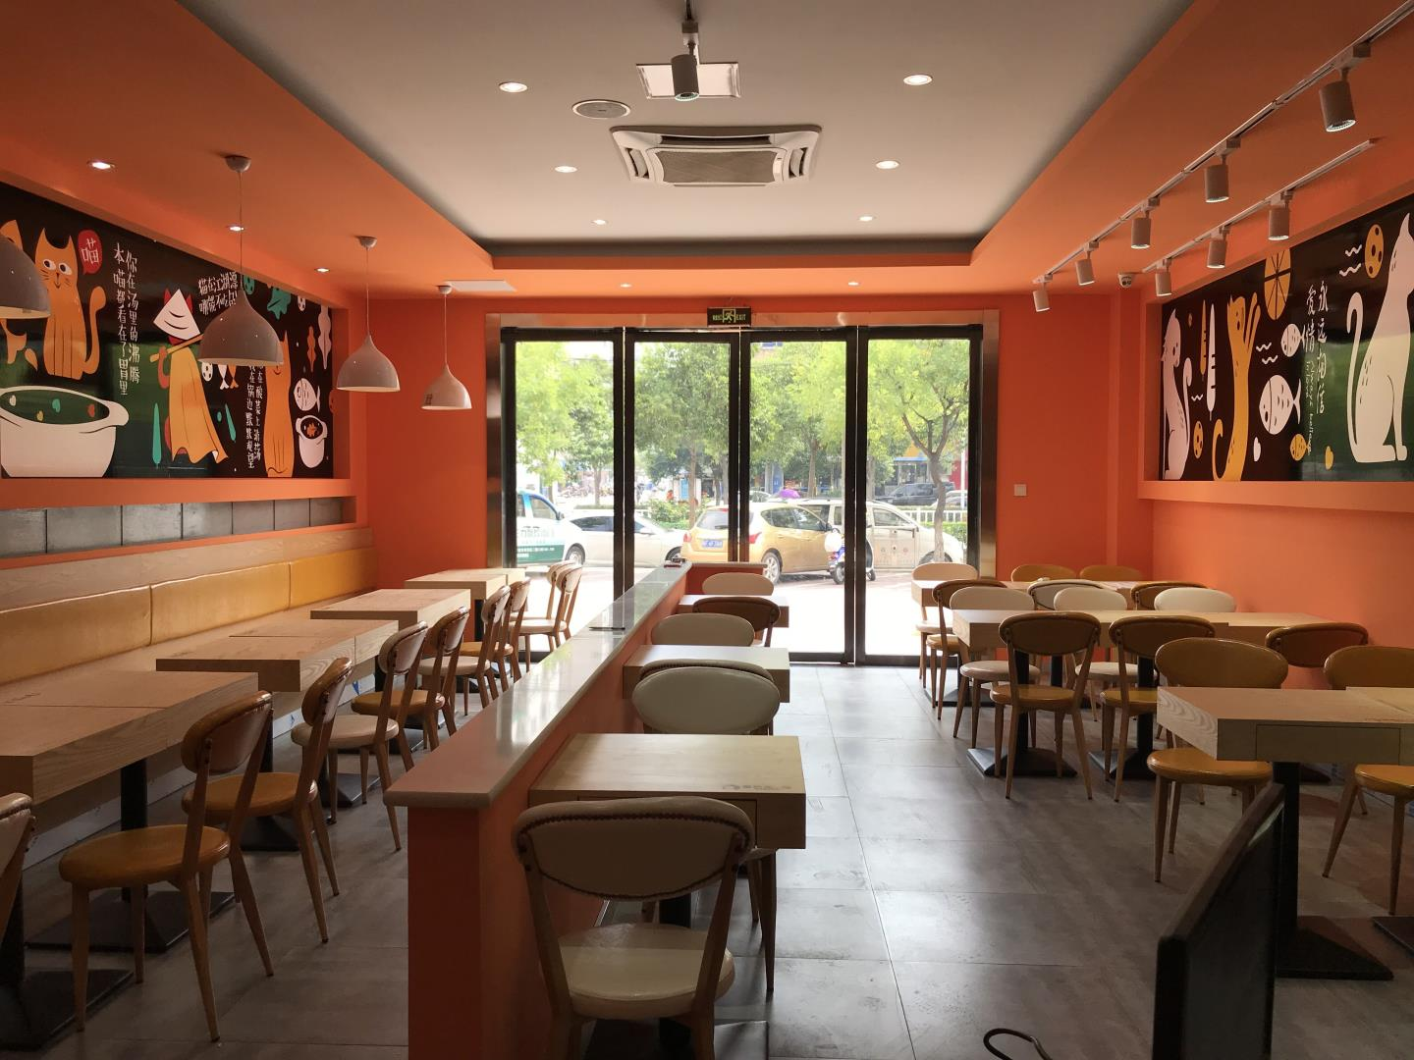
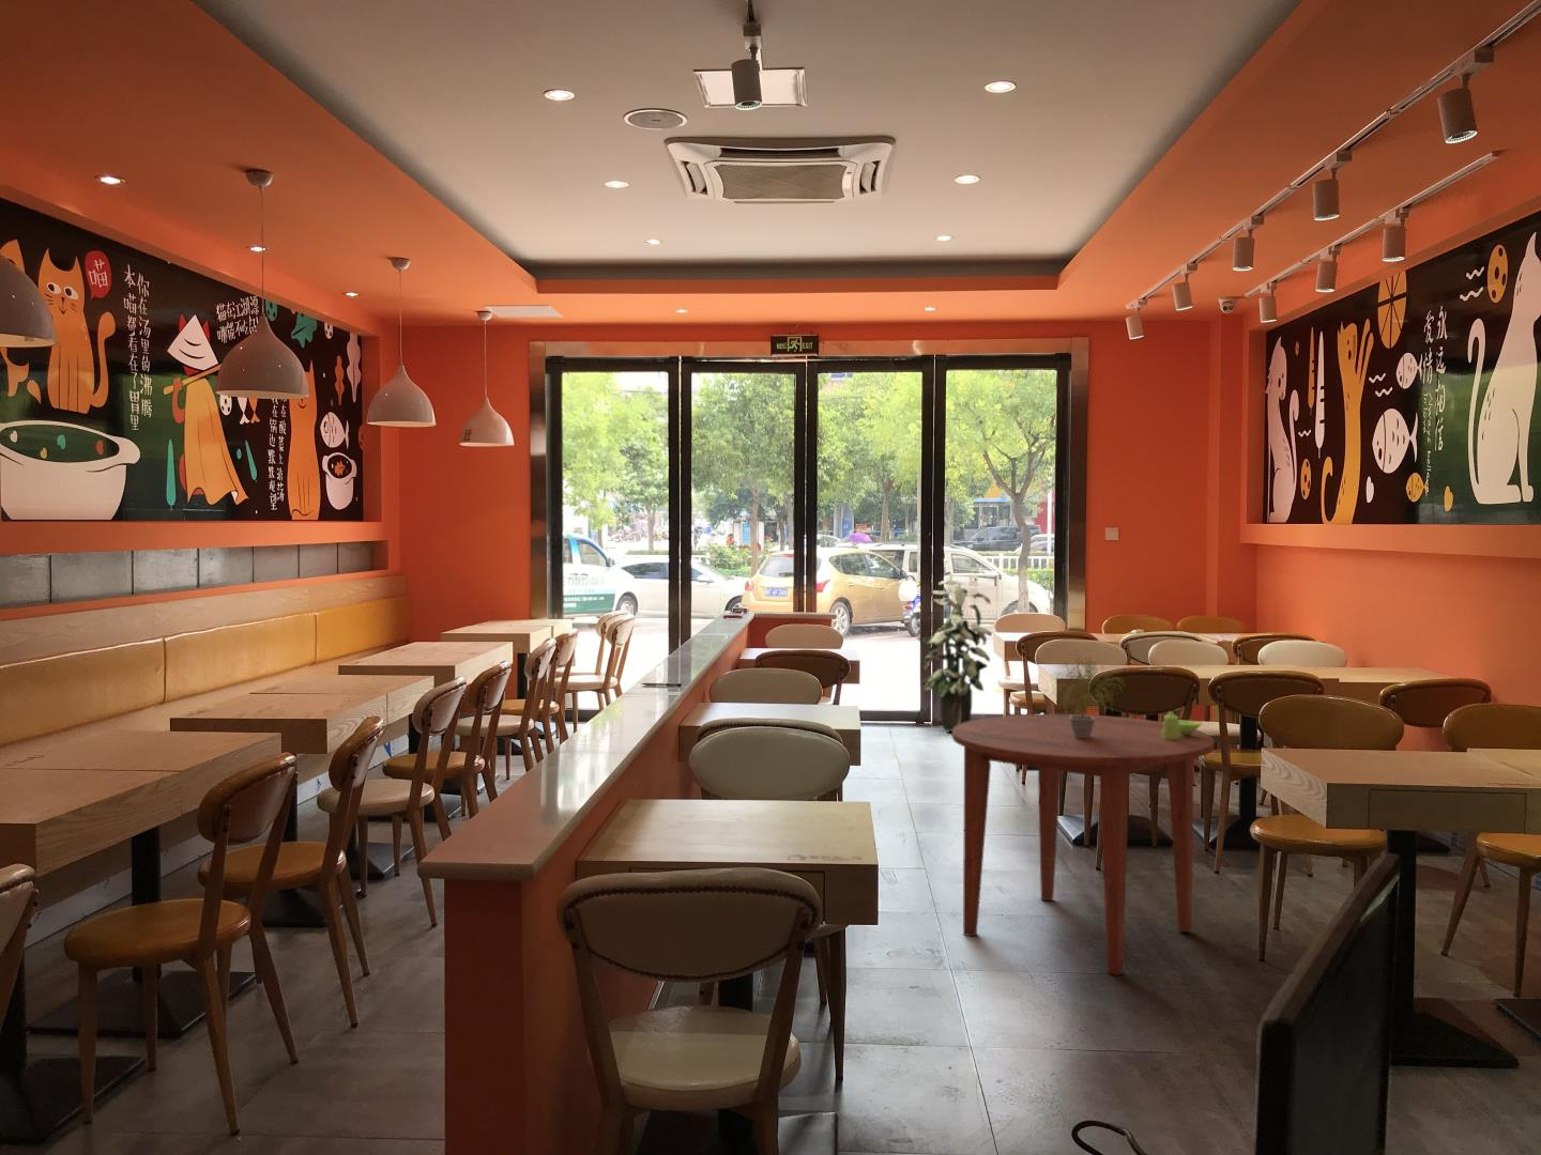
+ potted plant (1087, 692)
+ dining table (1056, 833)
+ condiment set (1181, 723)
+ indoor plant (954, 654)
